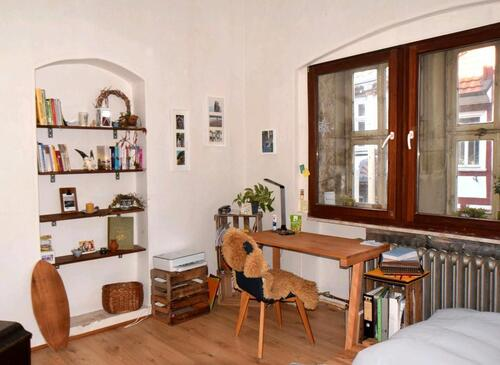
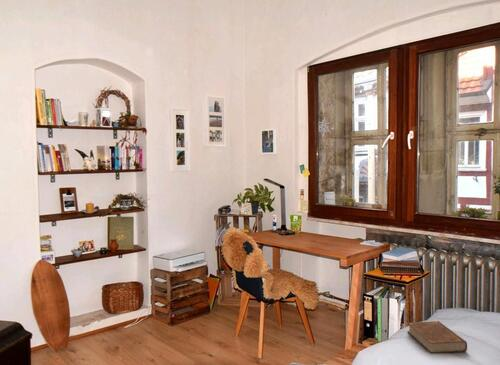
+ book (435, 336)
